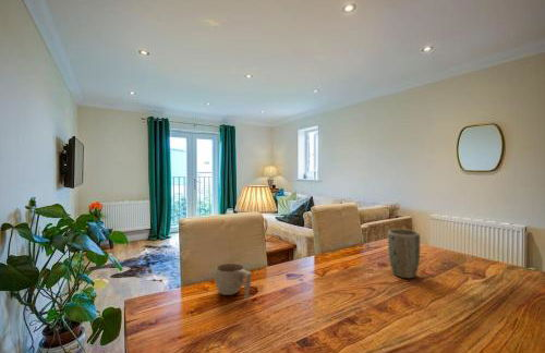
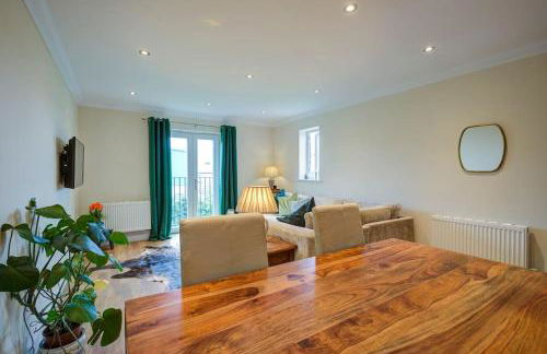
- plant pot (403, 253)
- cup (233, 281)
